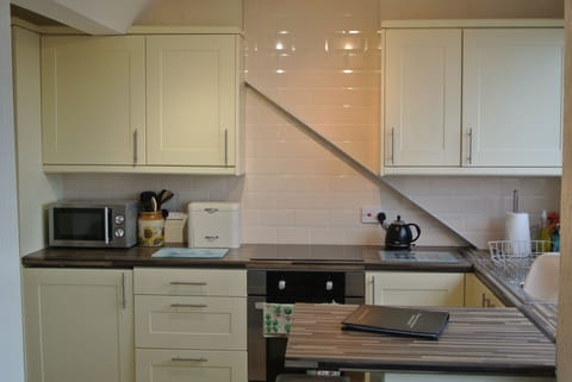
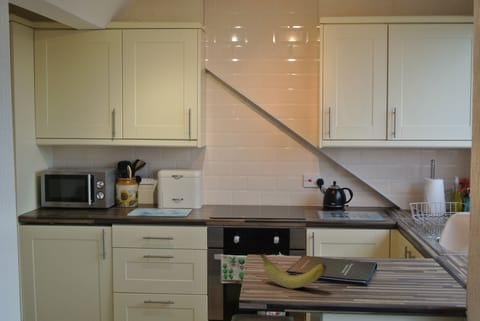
+ fruit (292, 275)
